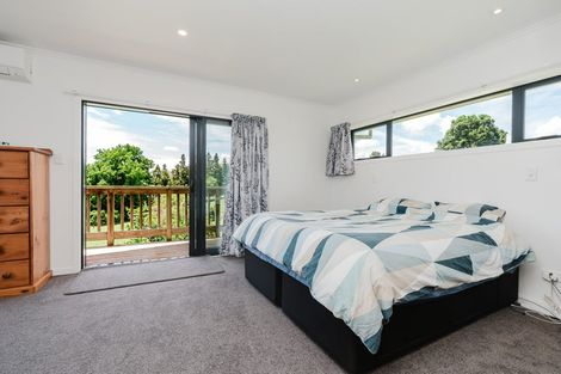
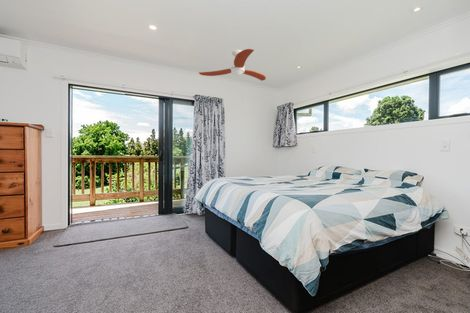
+ ceiling fan (234, 61)
